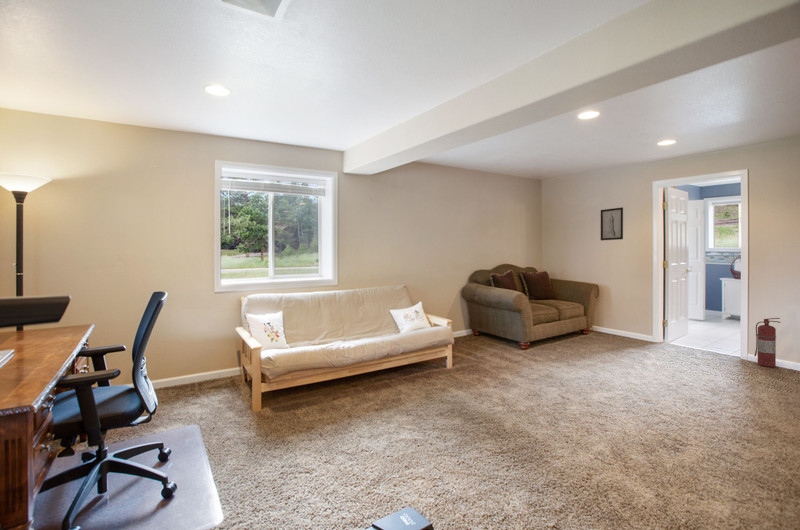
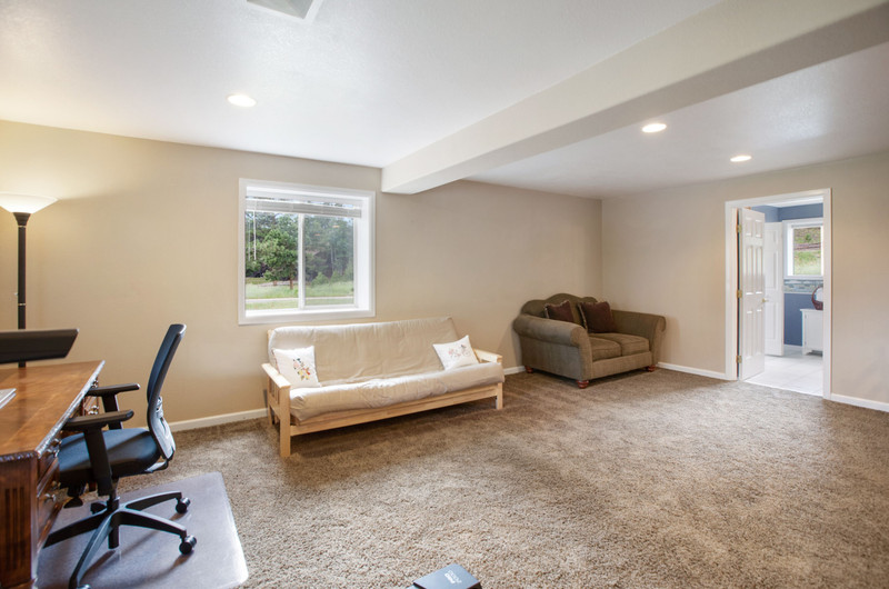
- fire extinguisher (767, 341)
- wall art (611, 224)
